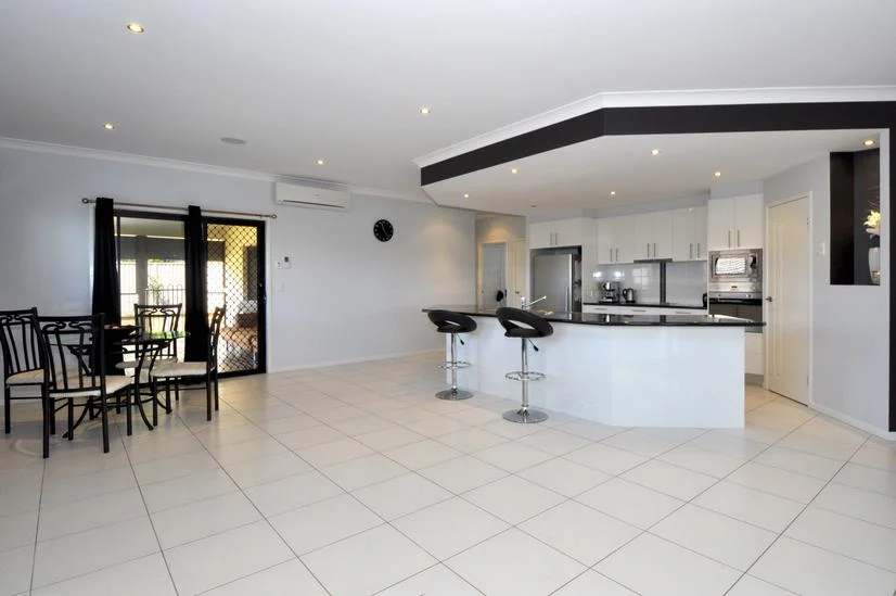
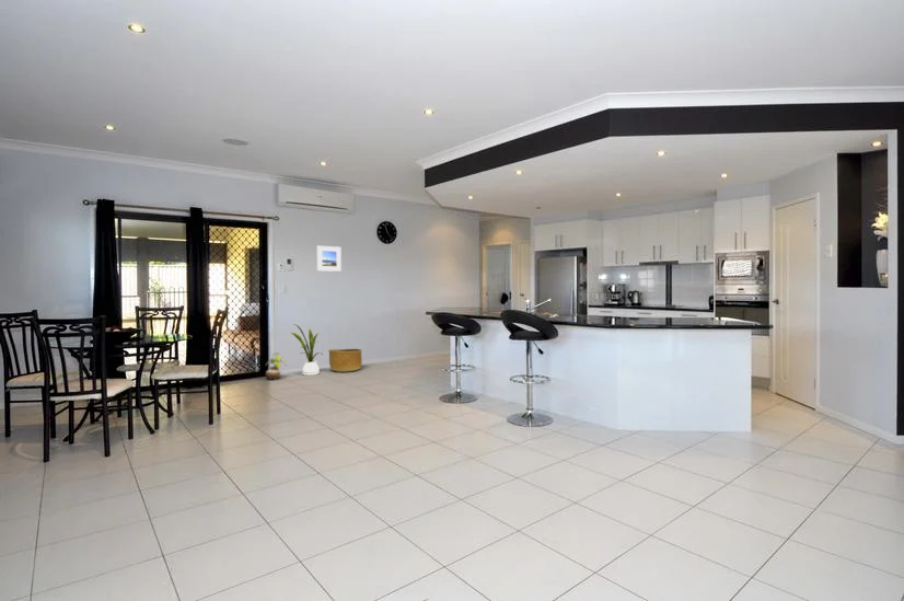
+ potted plant (275, 366)
+ house plant (308, 348)
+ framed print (328, 258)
+ basket (346, 359)
